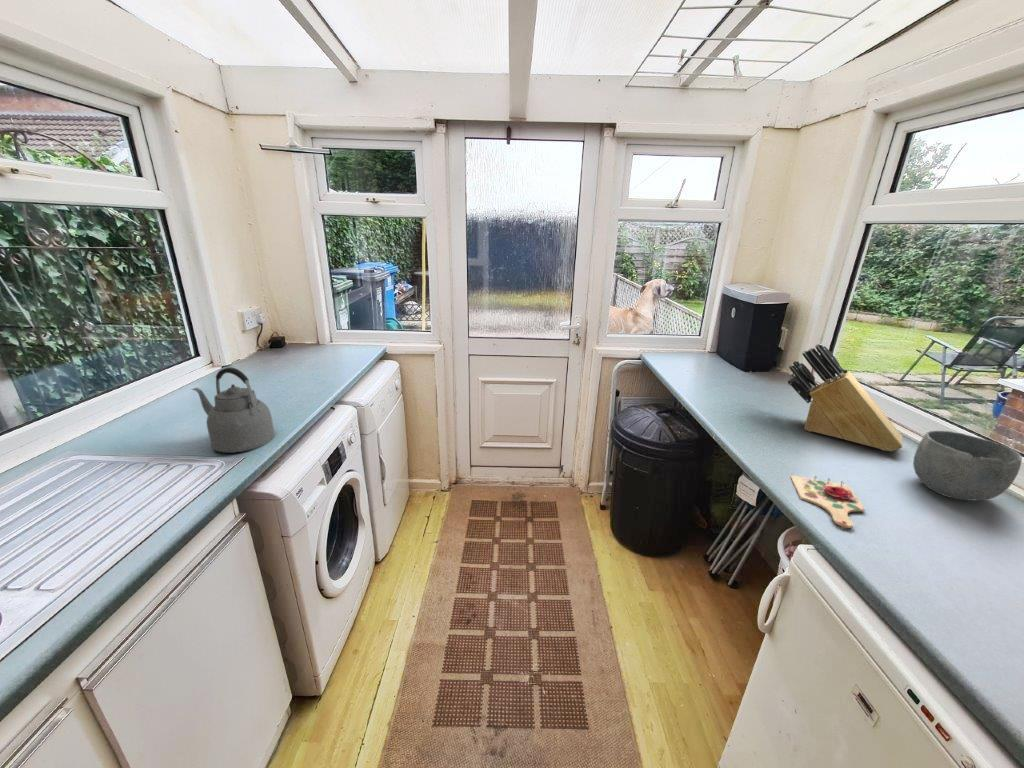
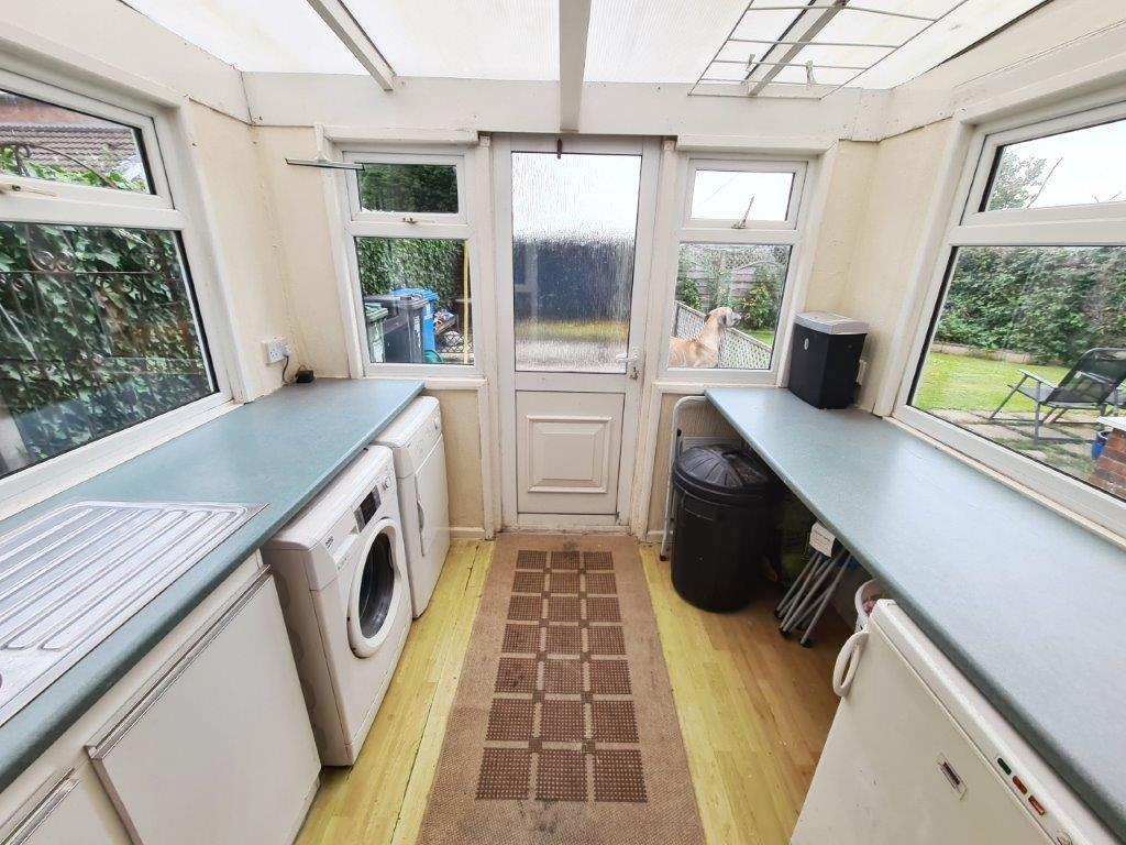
- kettle (226, 403)
- knife block (846, 392)
- bowl (960, 468)
- cutting board (832, 498)
